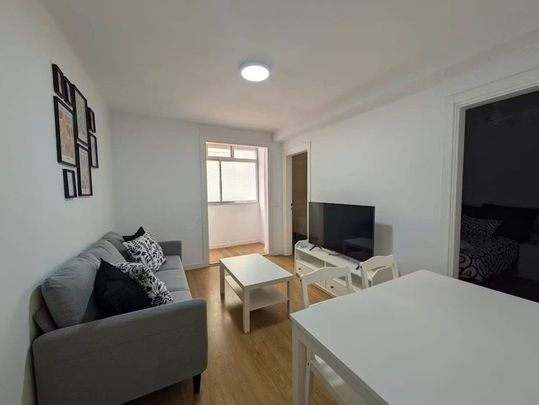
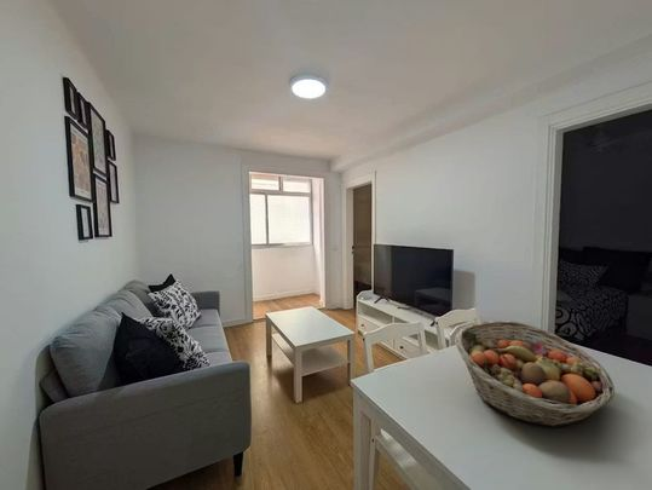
+ fruit basket (526, 367)
